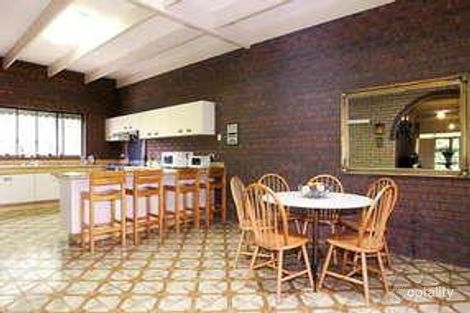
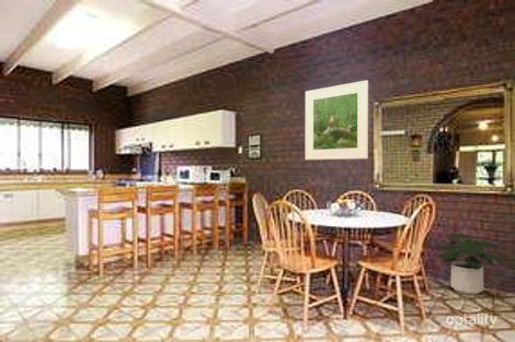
+ potted plant (468, 264)
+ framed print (334, 122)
